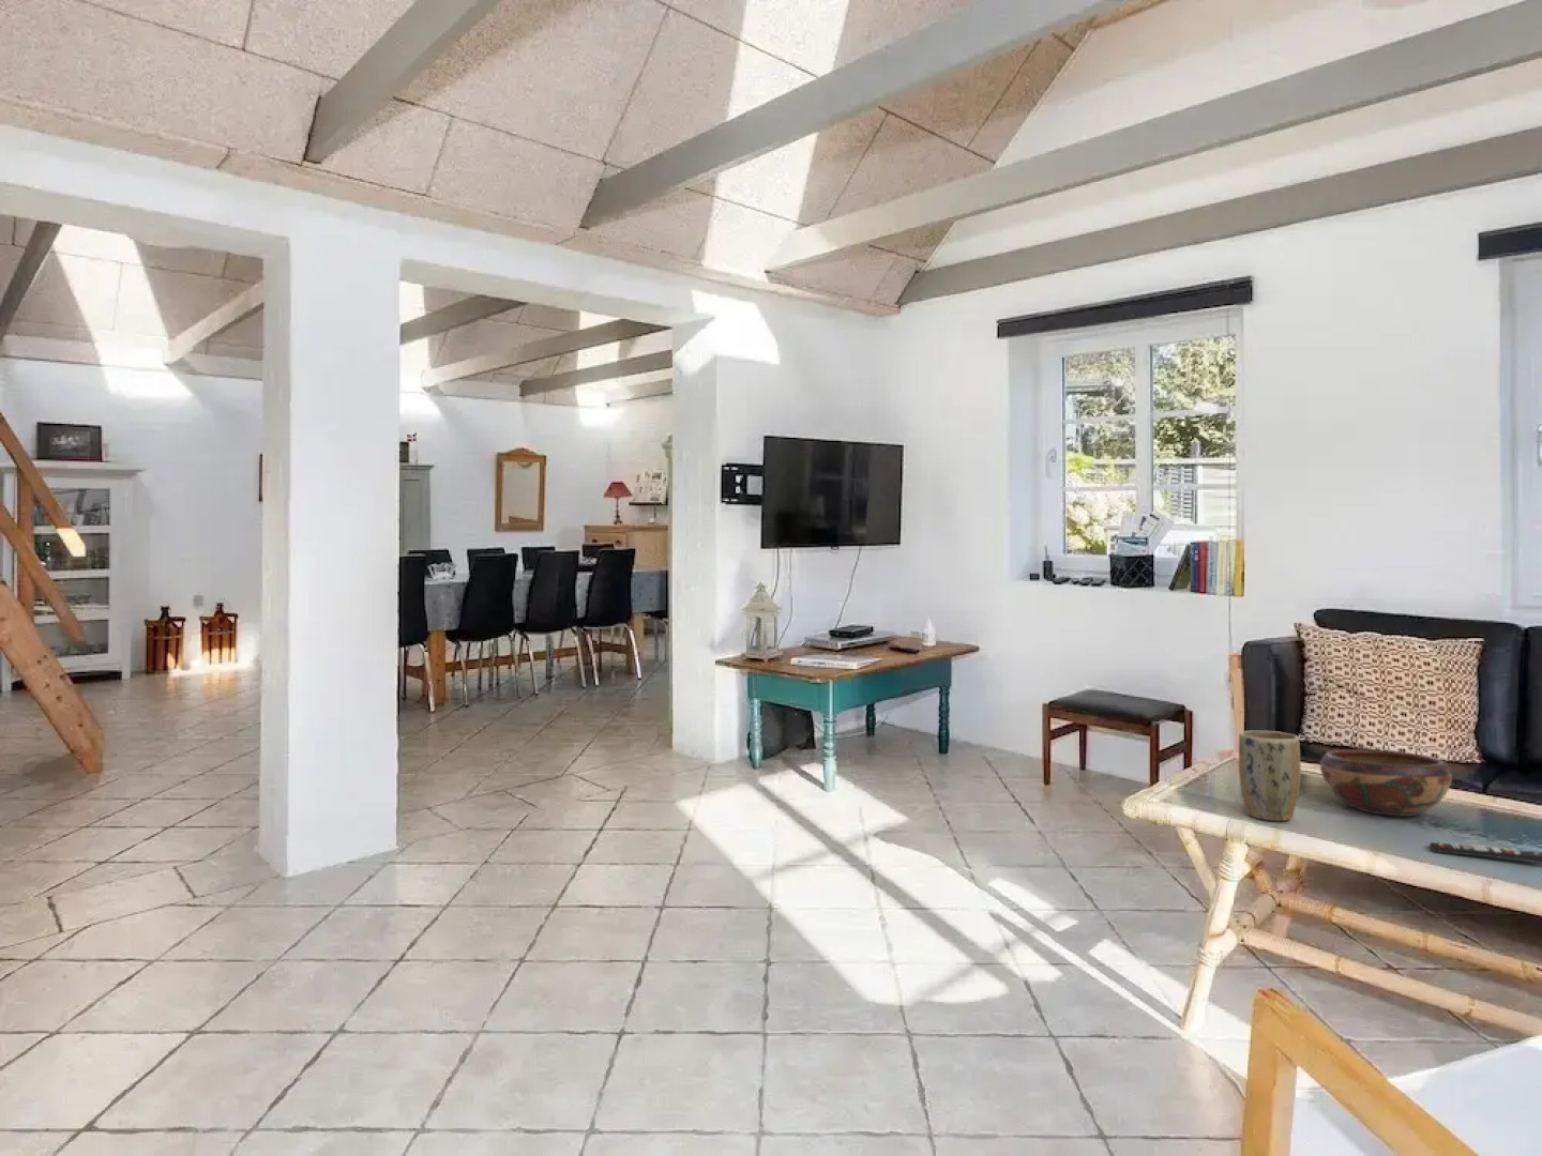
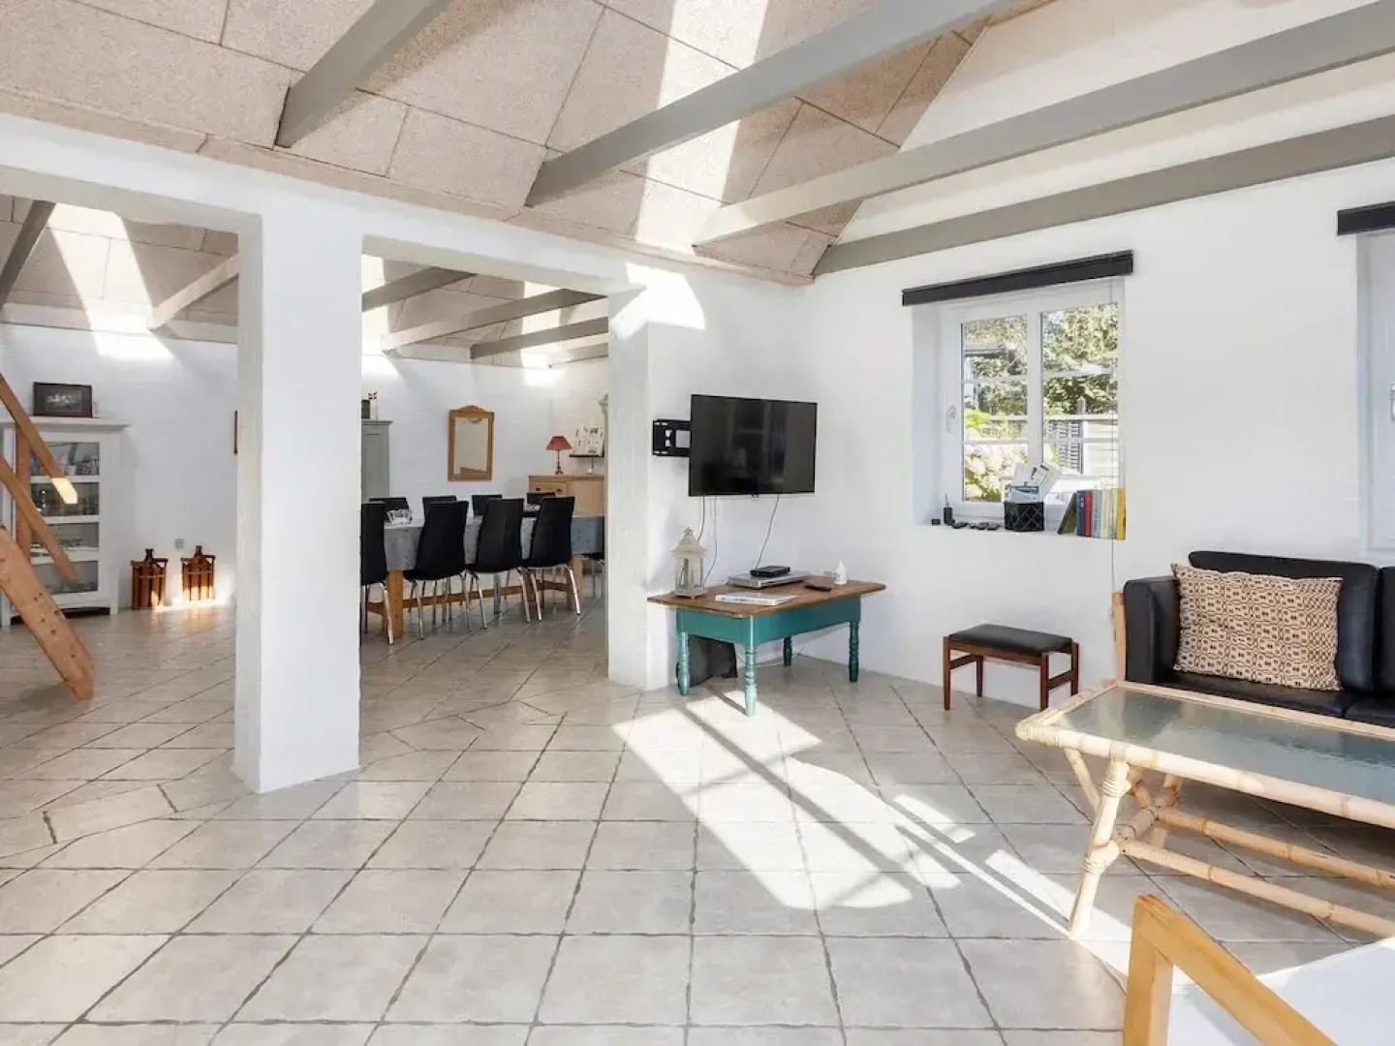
- decorative bowl (1383, 782)
- plant pot (1269, 775)
- remote control (1495, 854)
